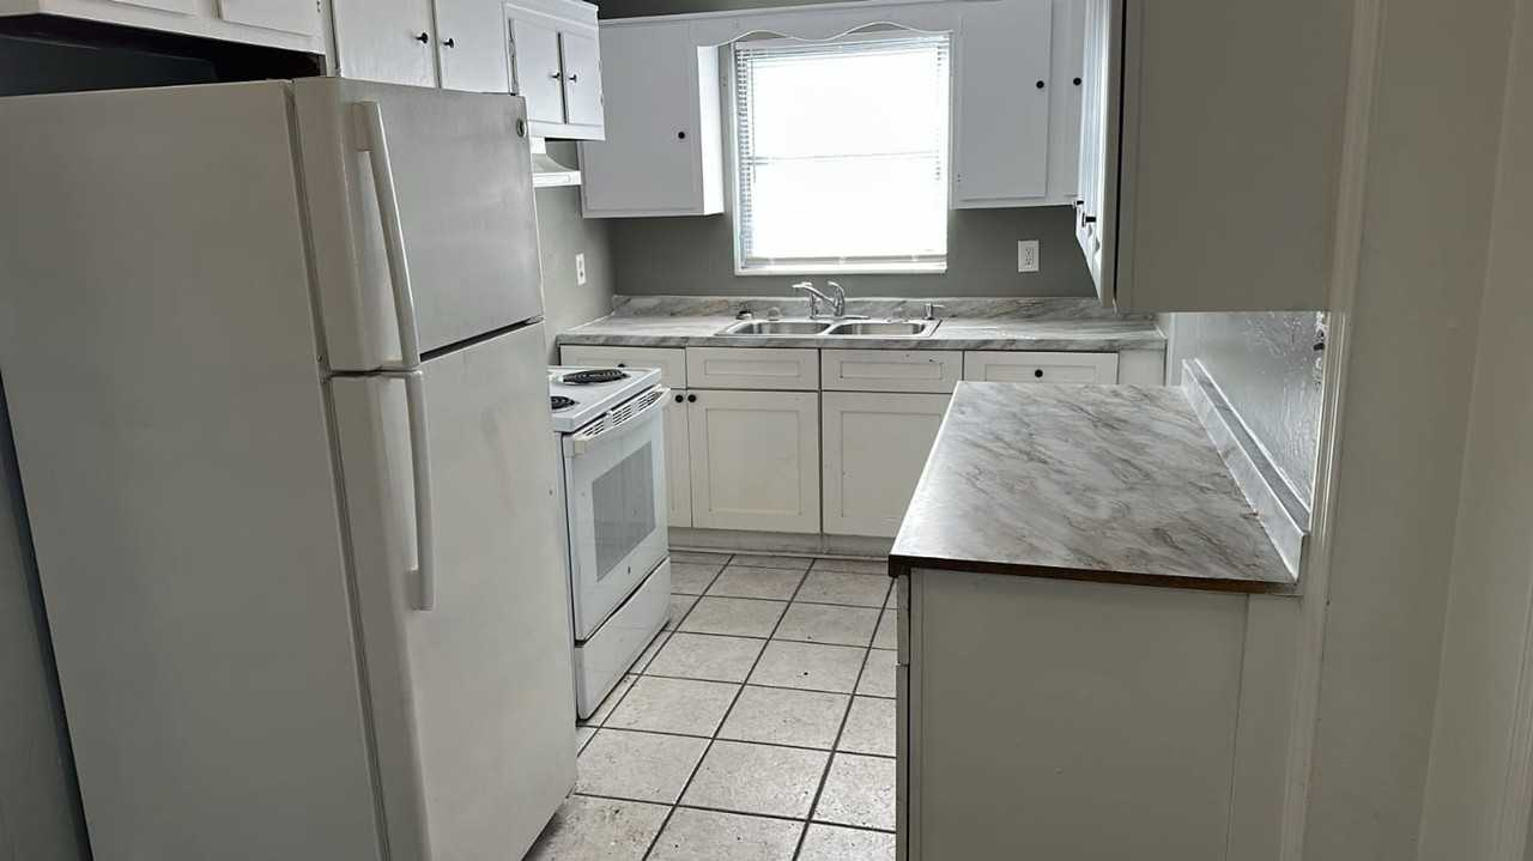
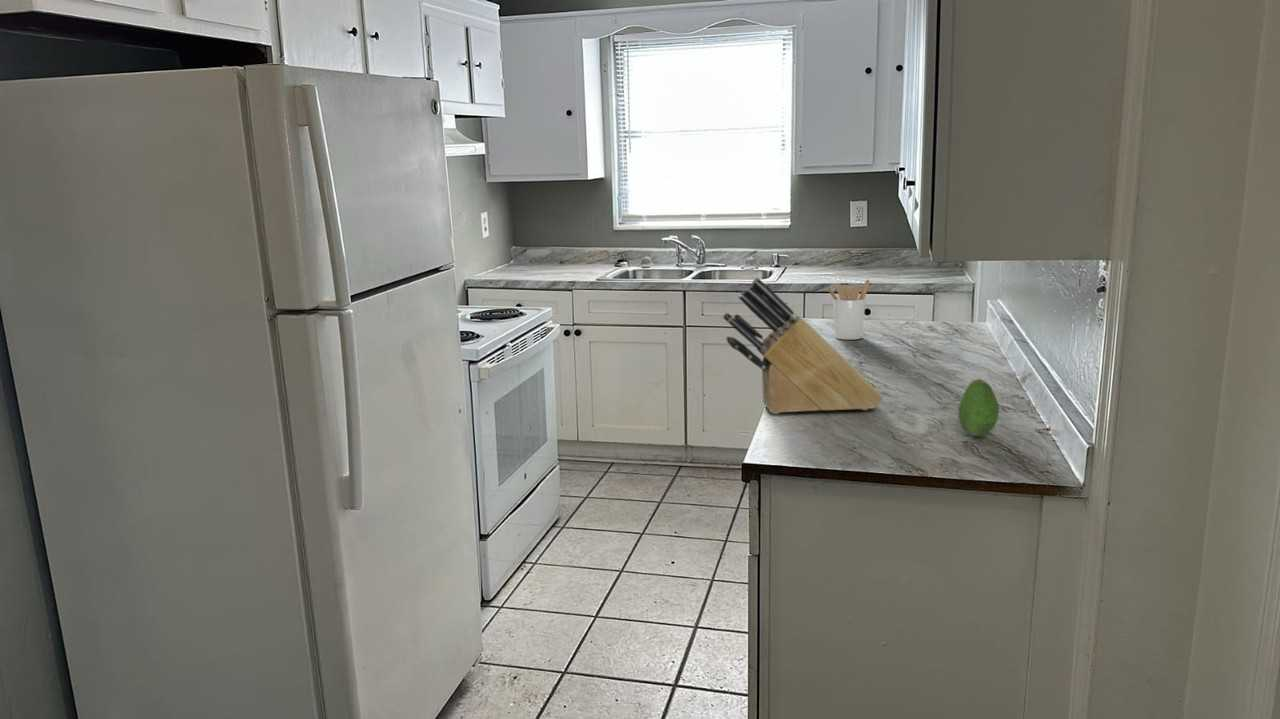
+ fruit (978, 407)
+ knife block (801, 342)
+ utensil holder (848, 309)
